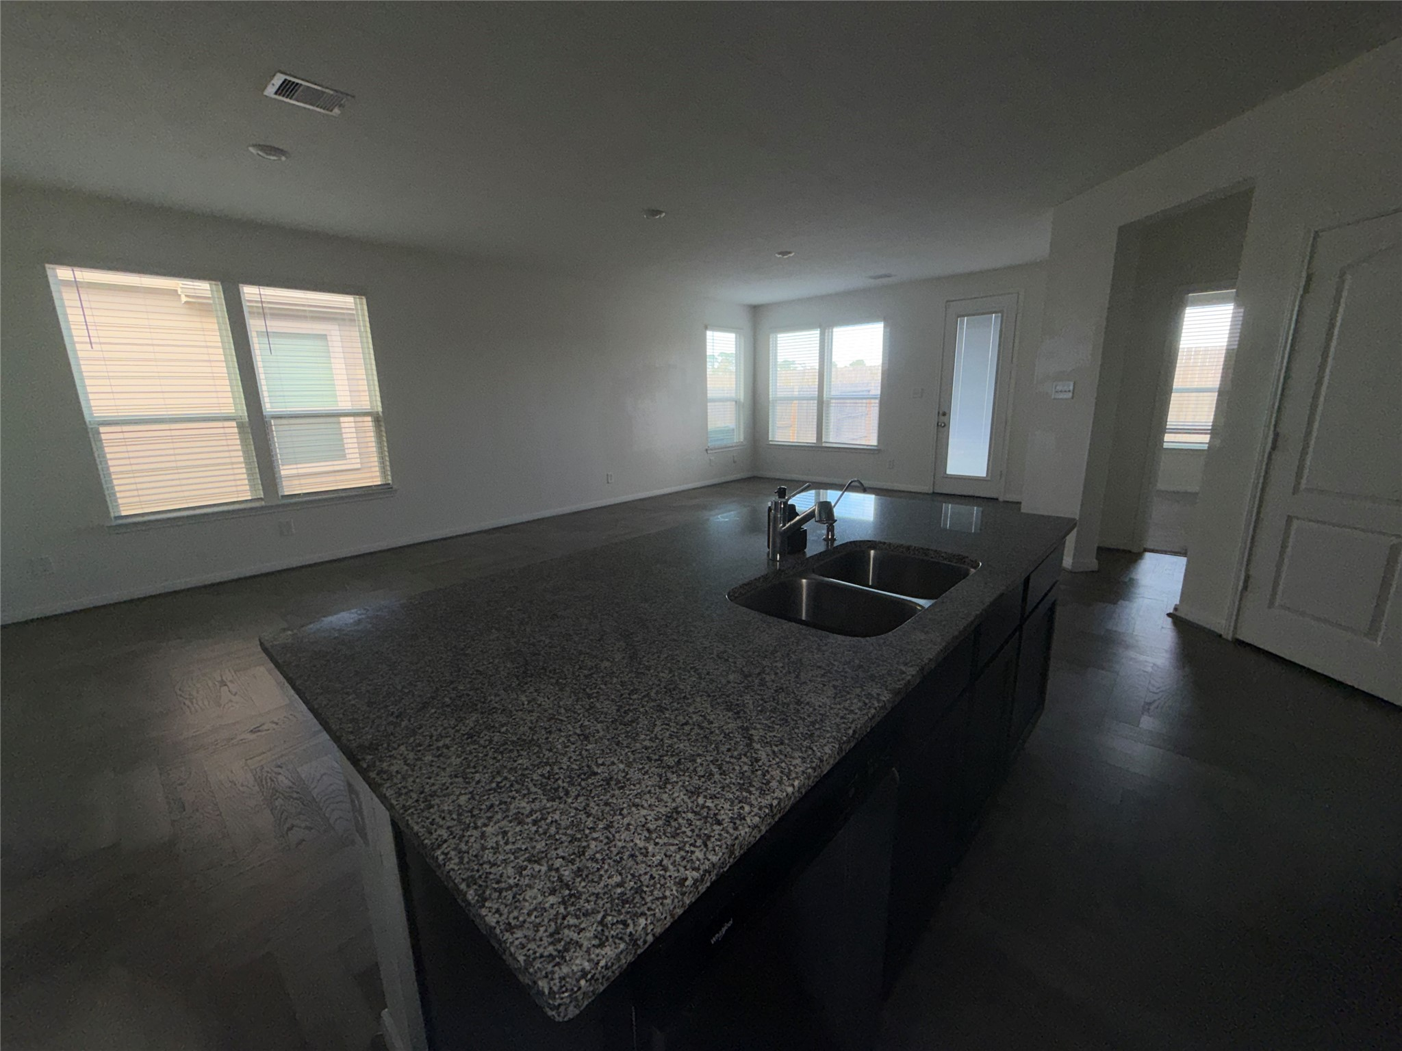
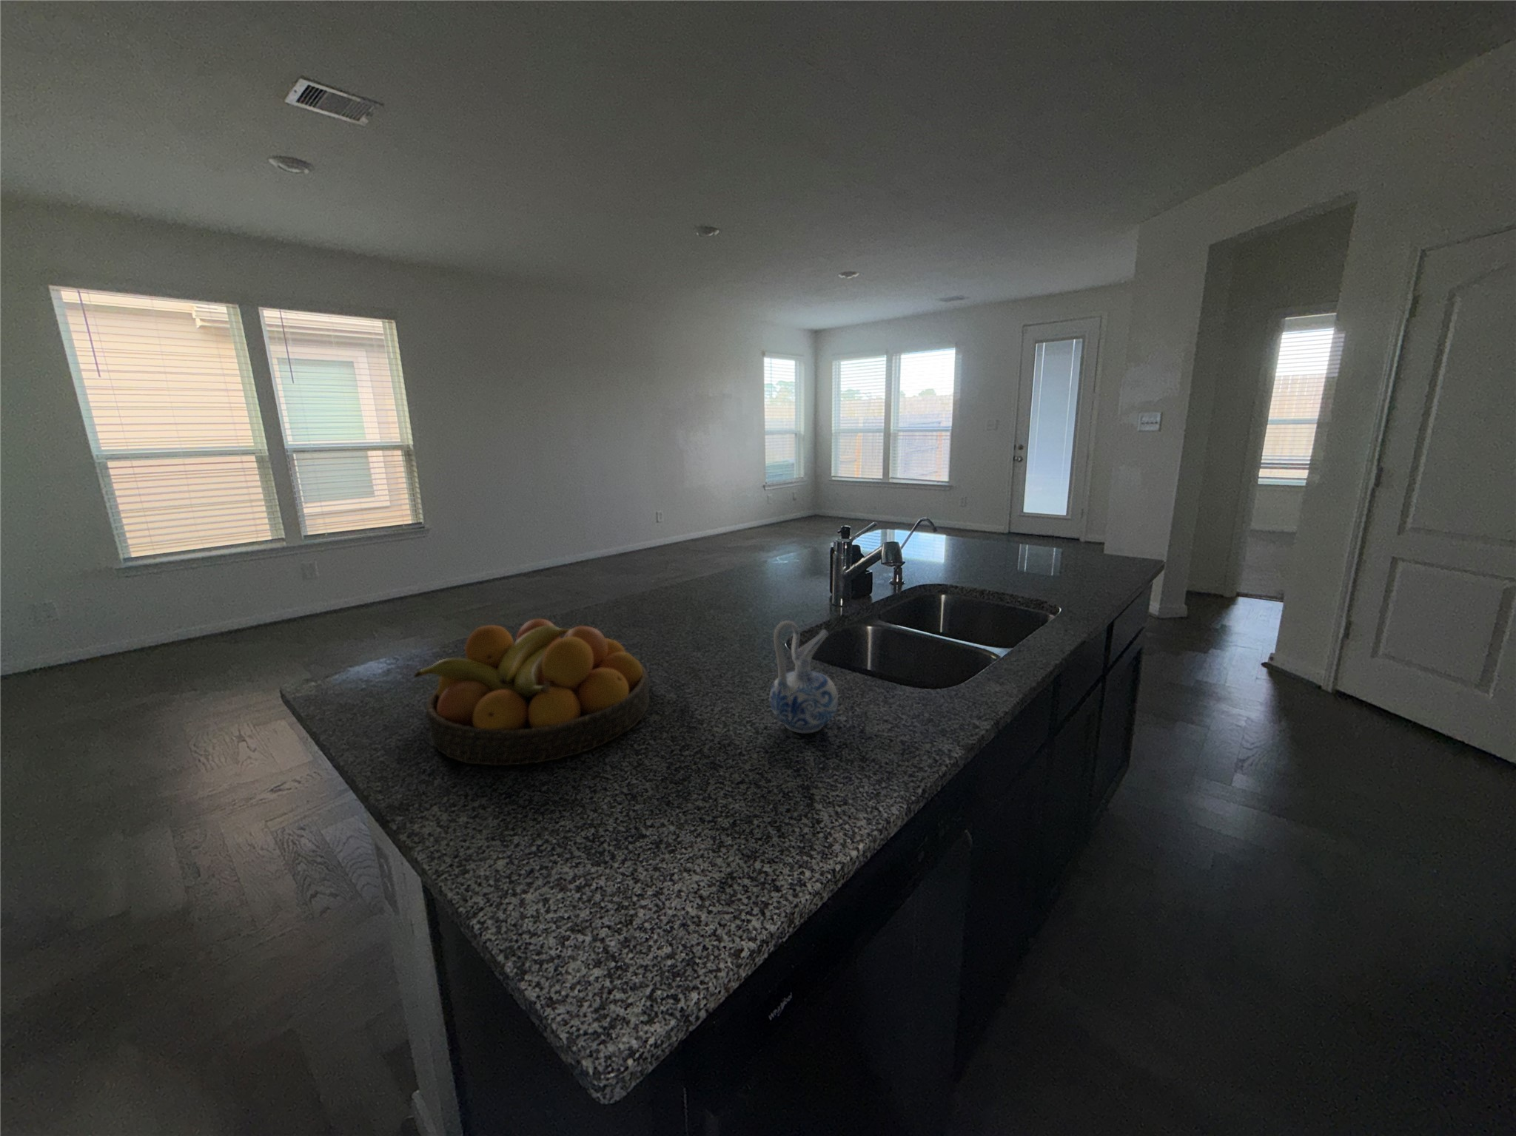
+ ceramic pitcher (803, 672)
+ fruit bowl (542, 669)
